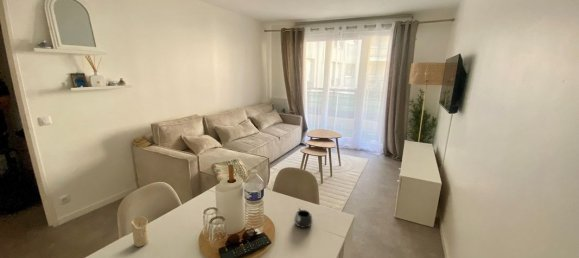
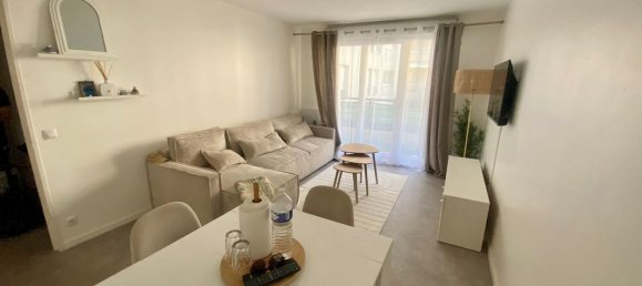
- candle (139, 231)
- mug (302, 217)
